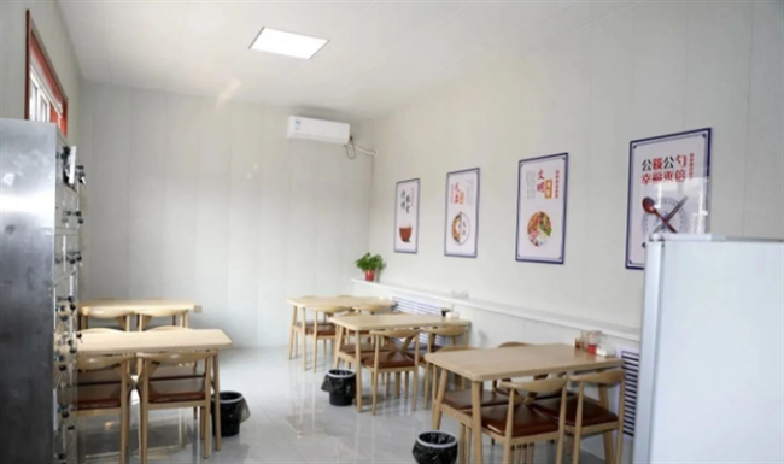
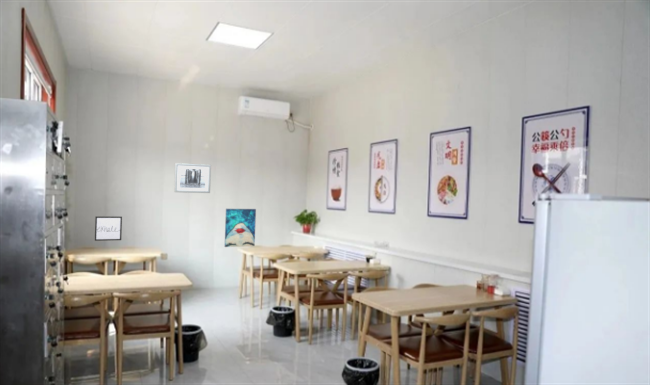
+ wall art (108, 228)
+ wall art (240, 227)
+ wall art (192, 178)
